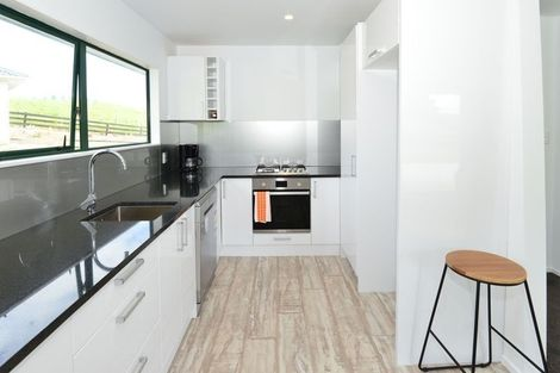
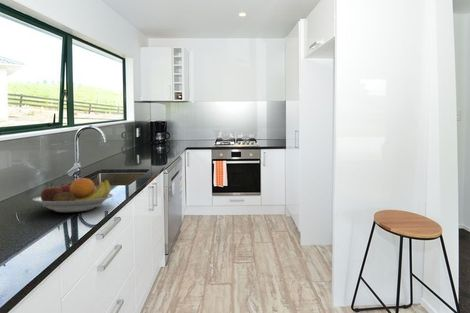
+ fruit bowl (74, 193)
